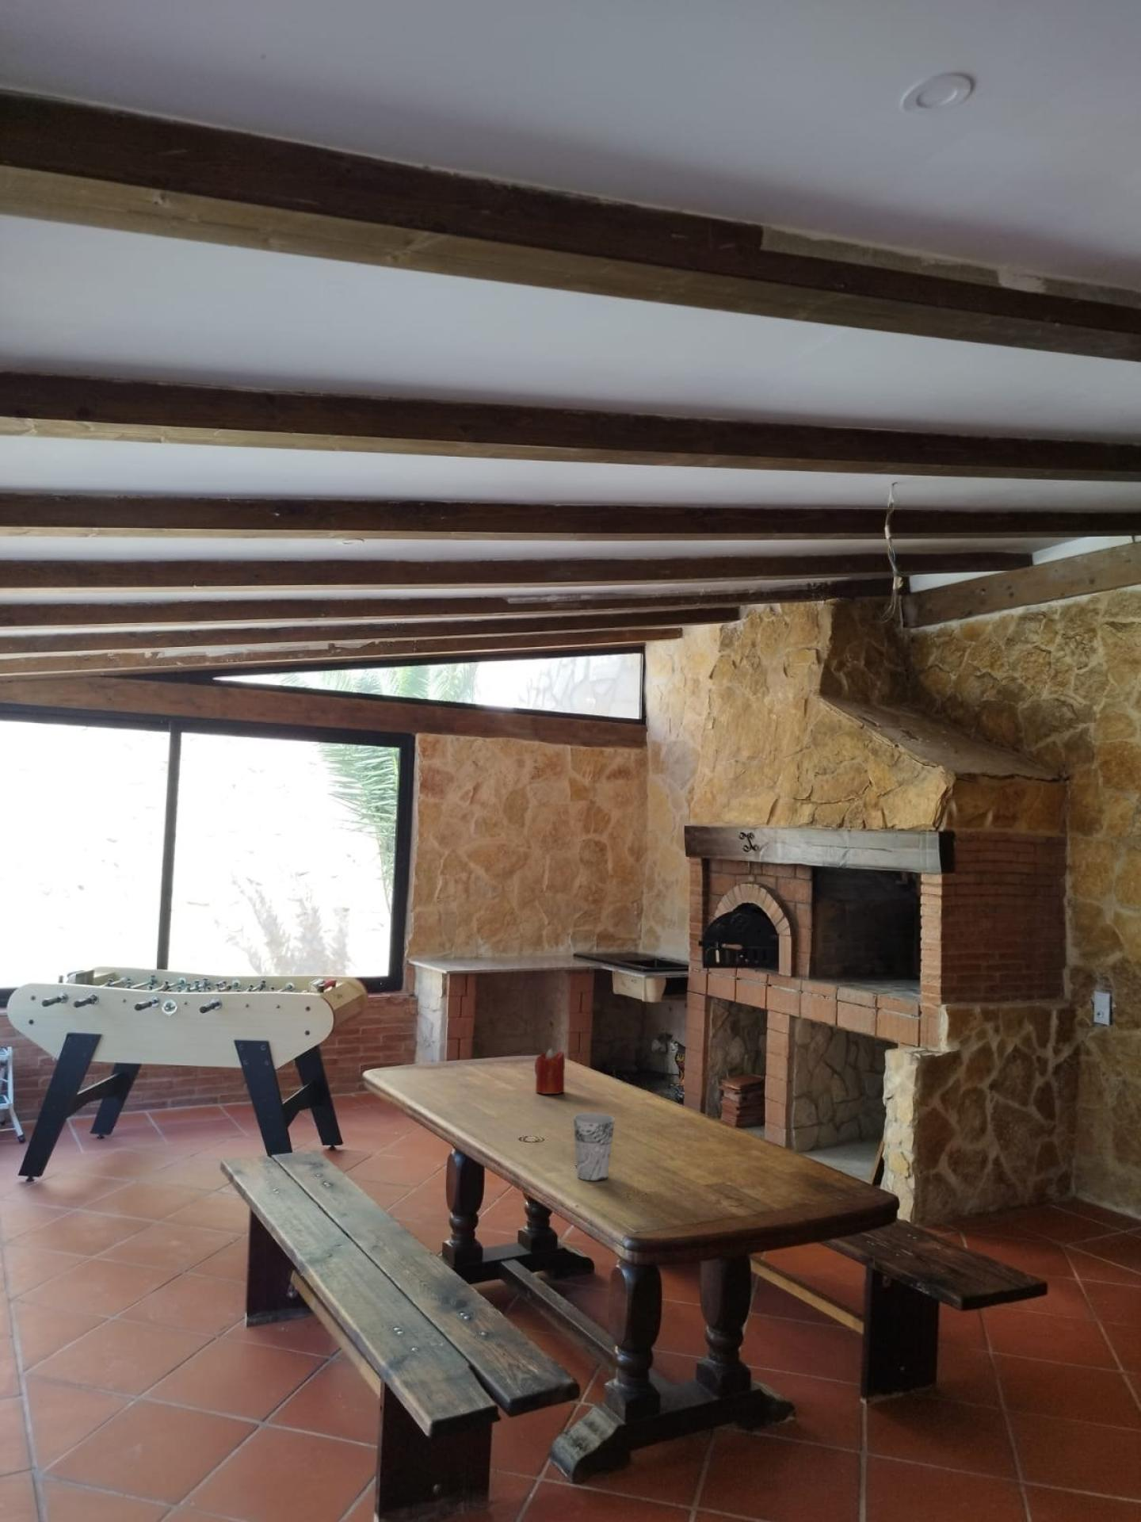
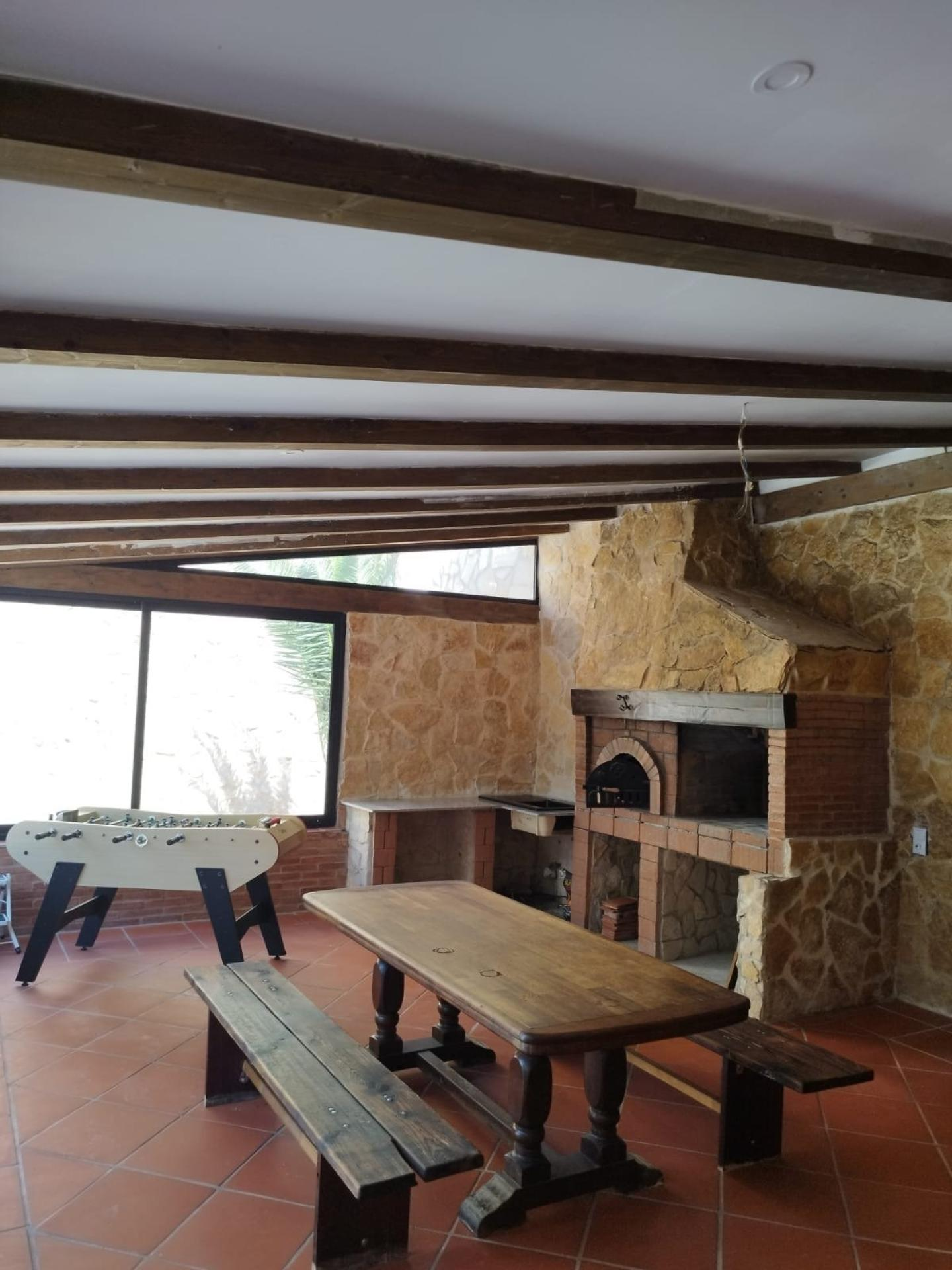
- cup (593, 1147)
- candle (550, 1070)
